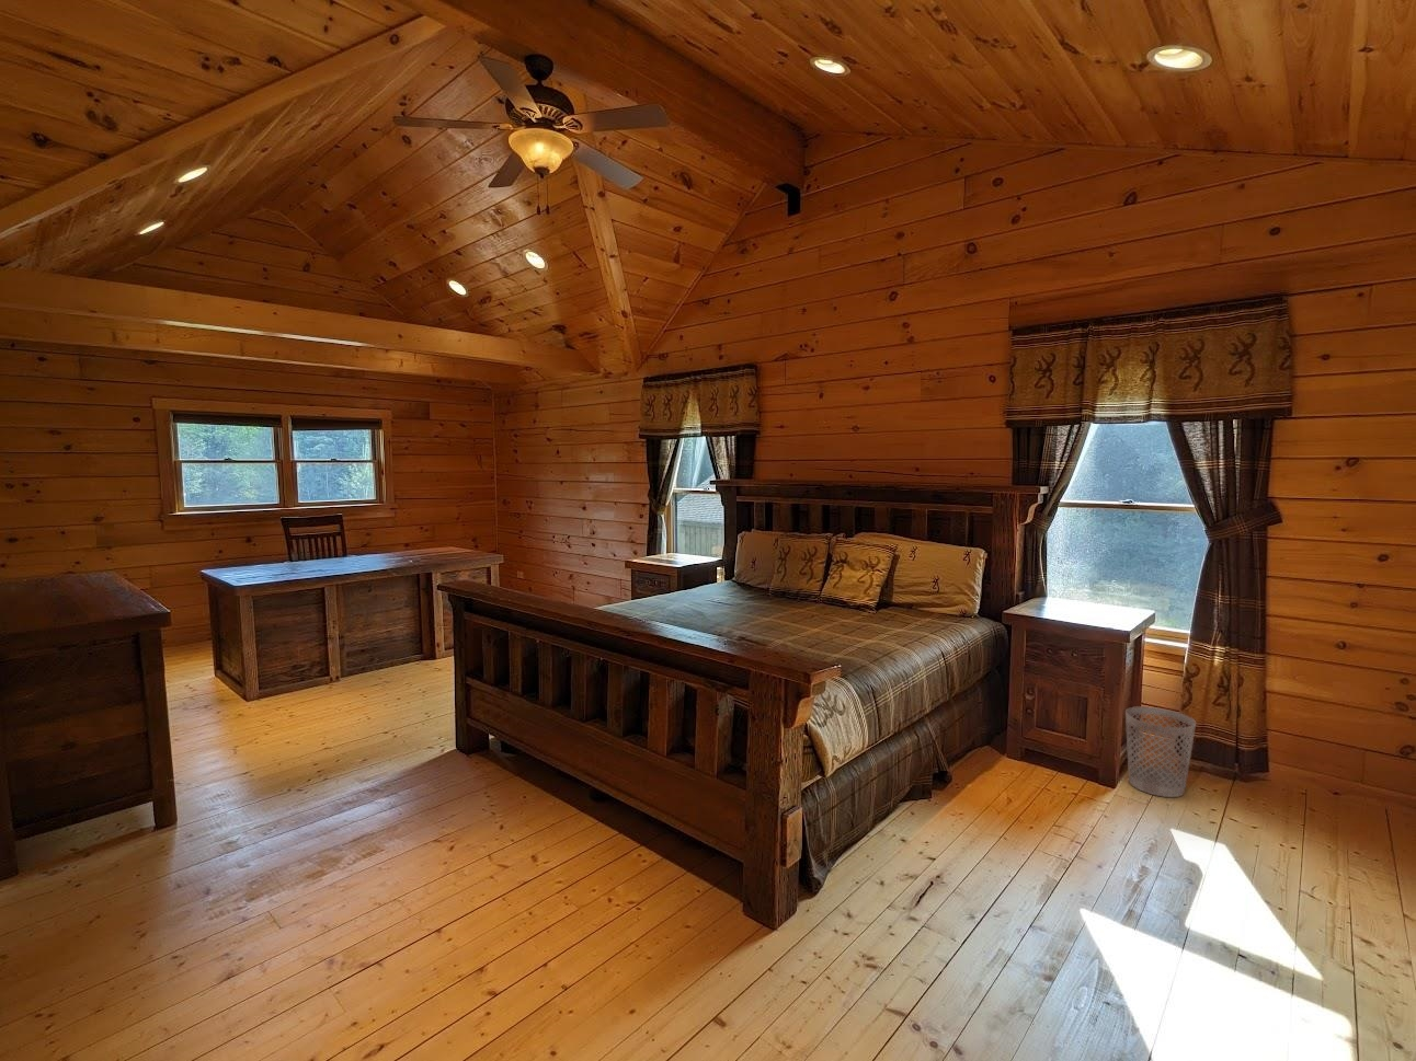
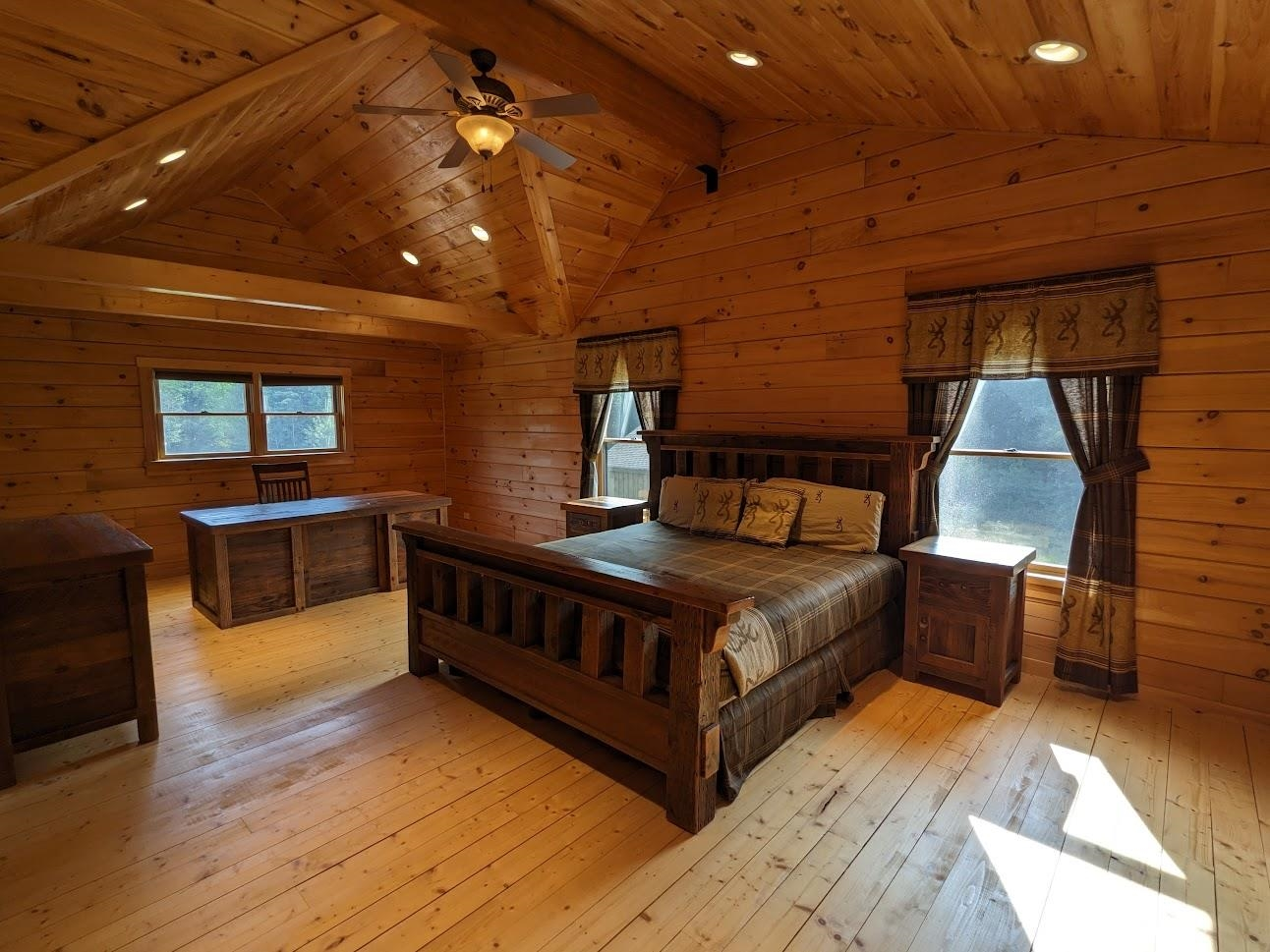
- wastebasket (1157, 751)
